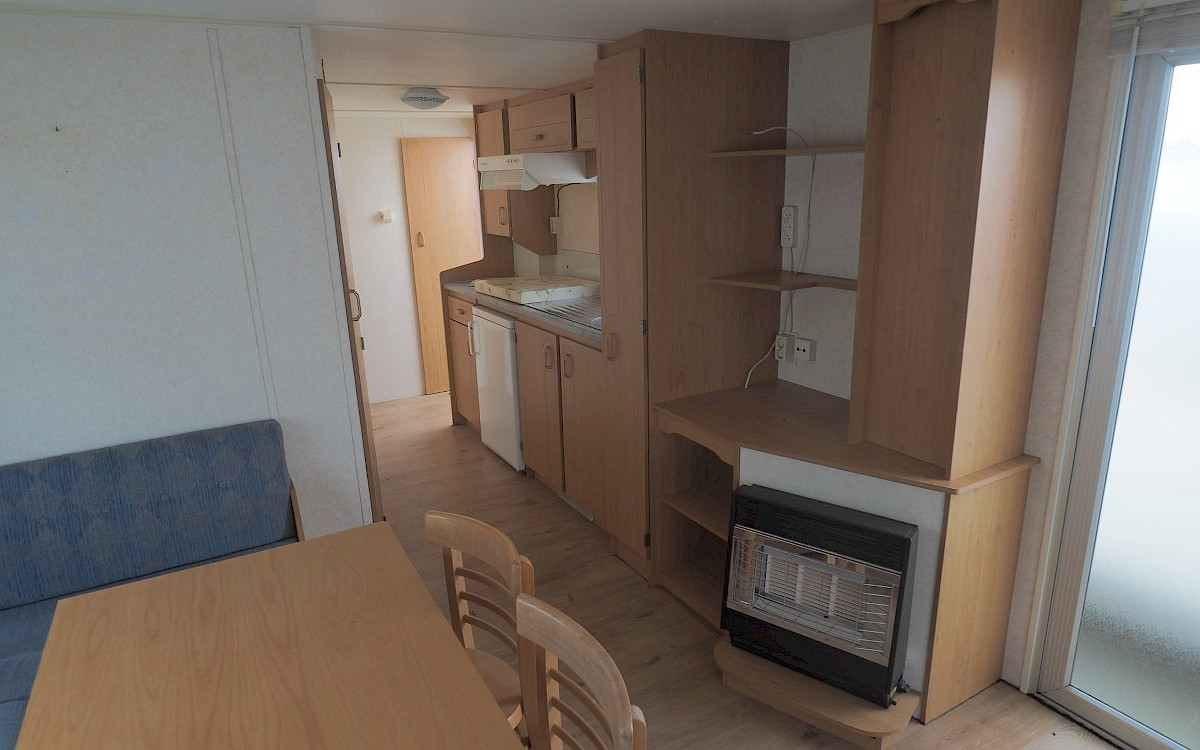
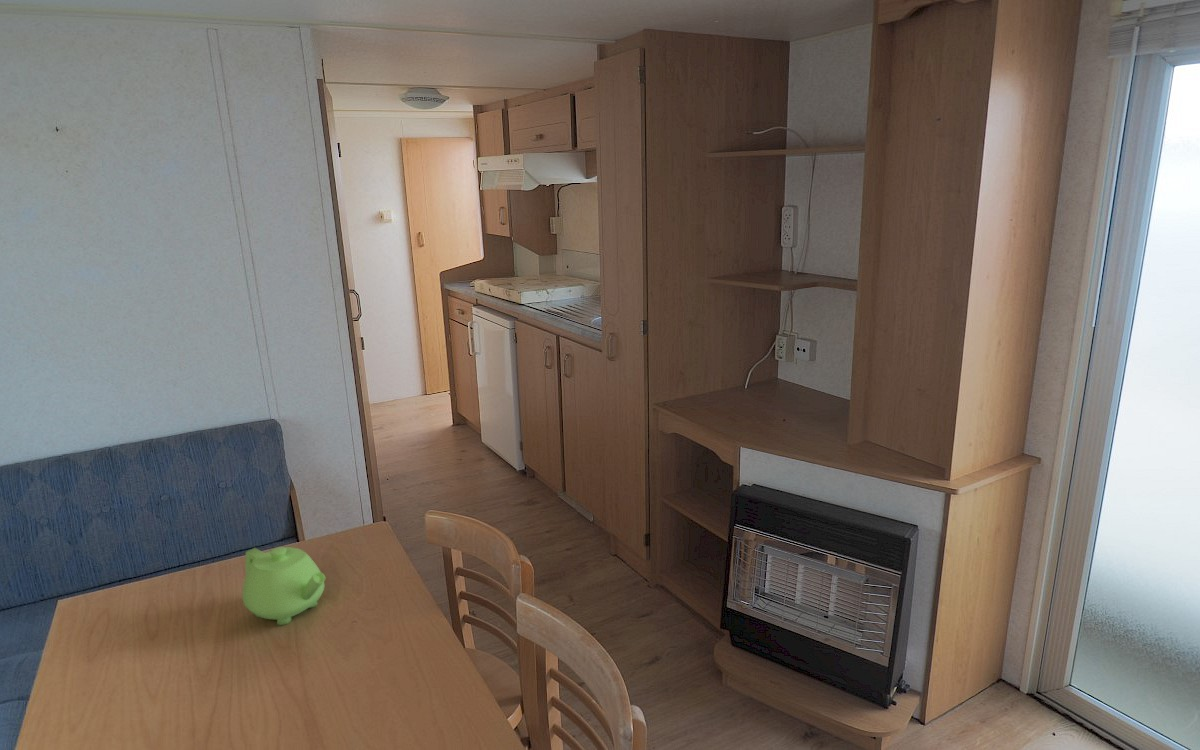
+ teapot (284, 580)
